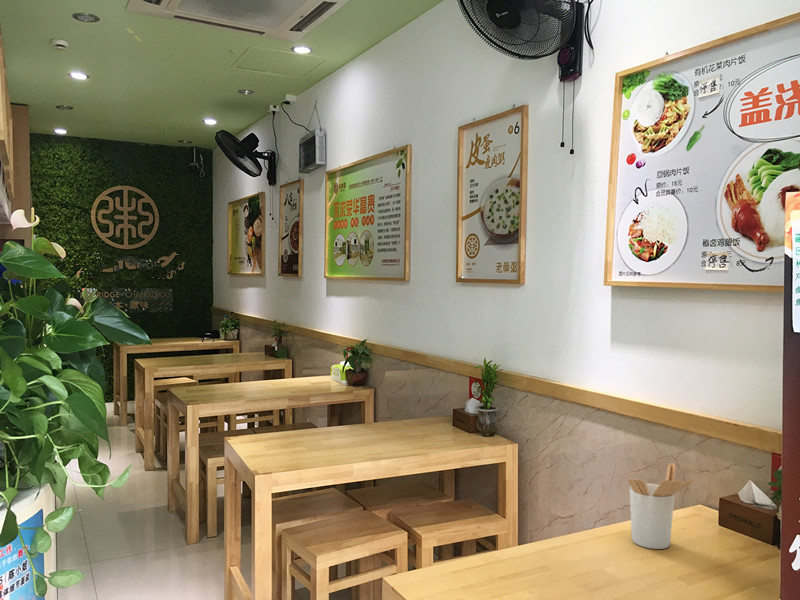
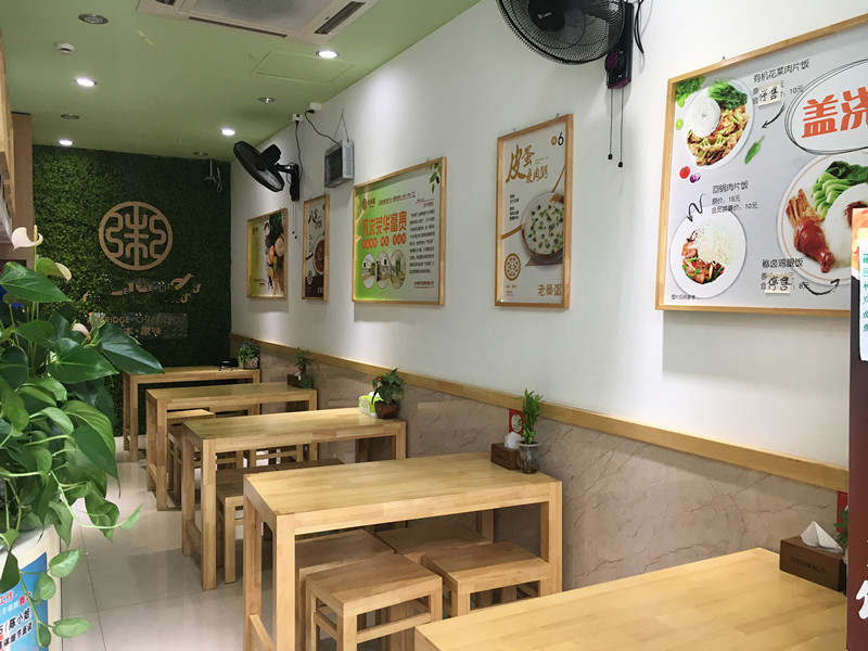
- utensil holder (659, 506)
